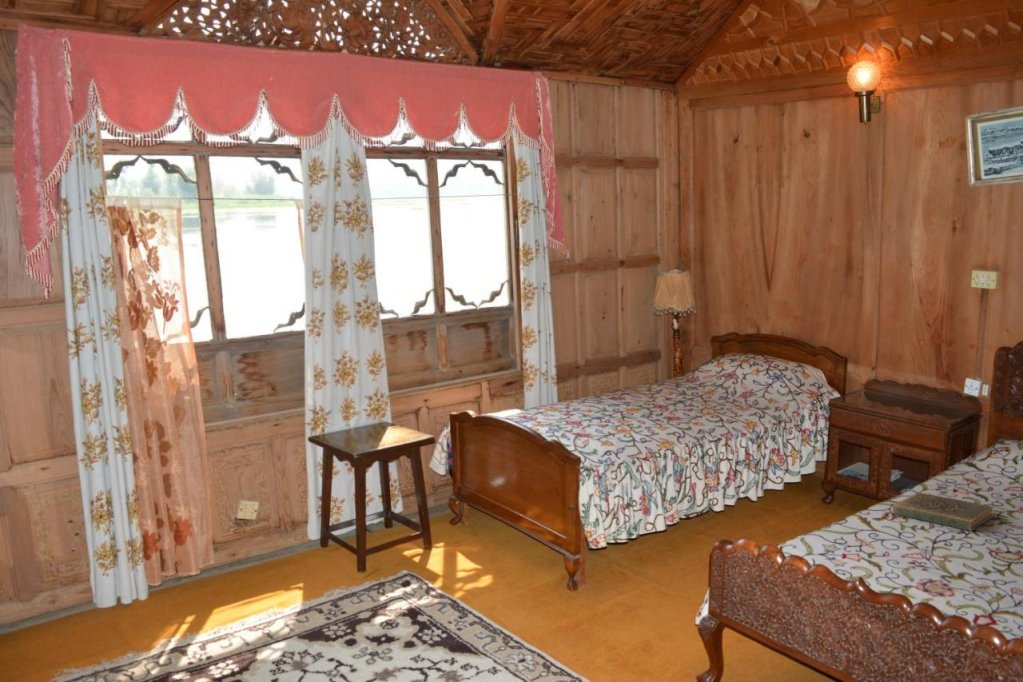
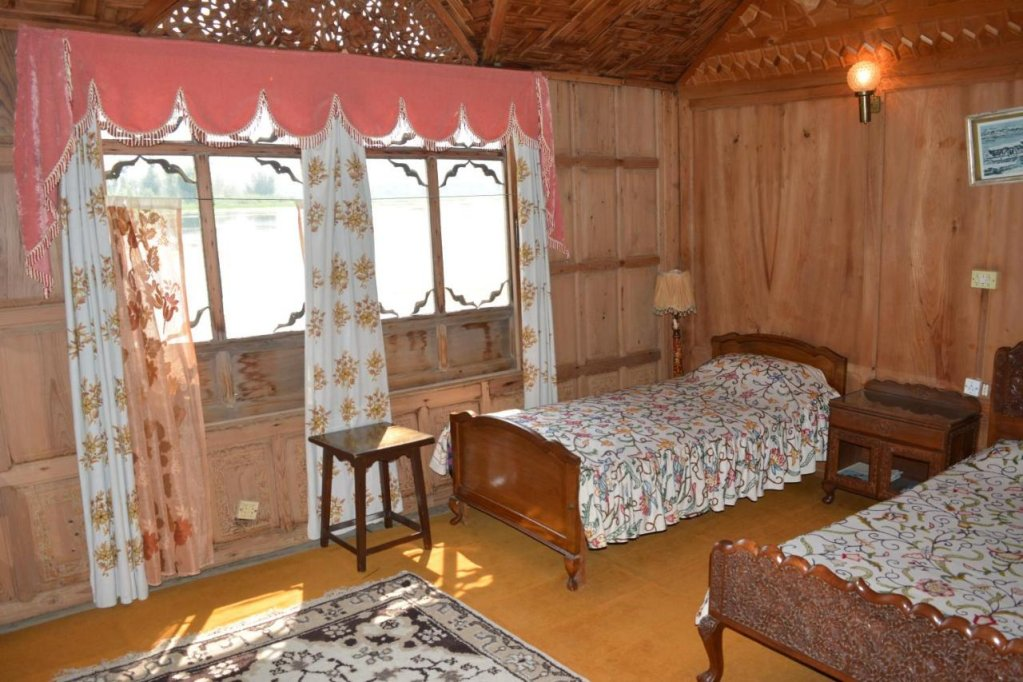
- book (943, 510)
